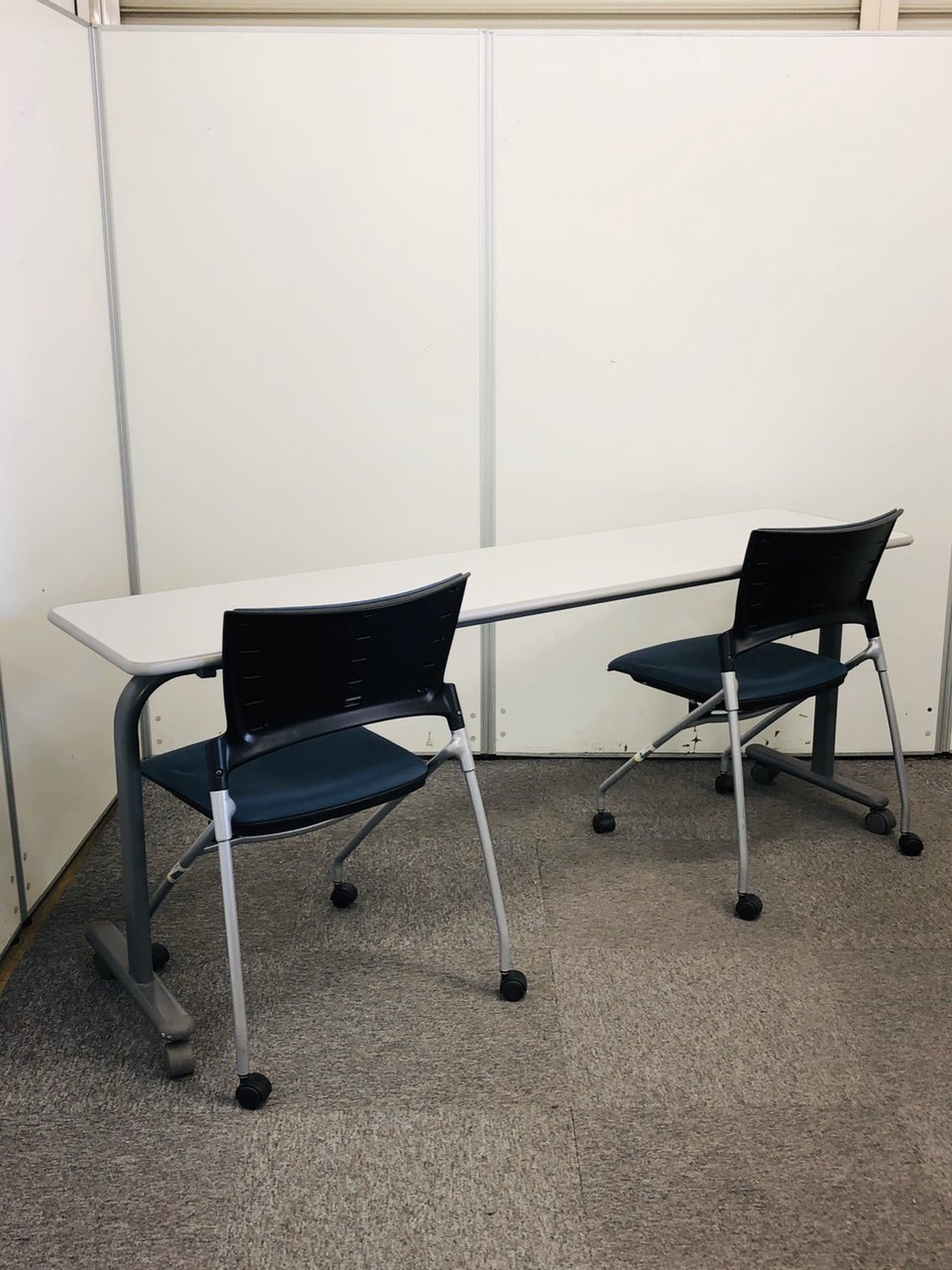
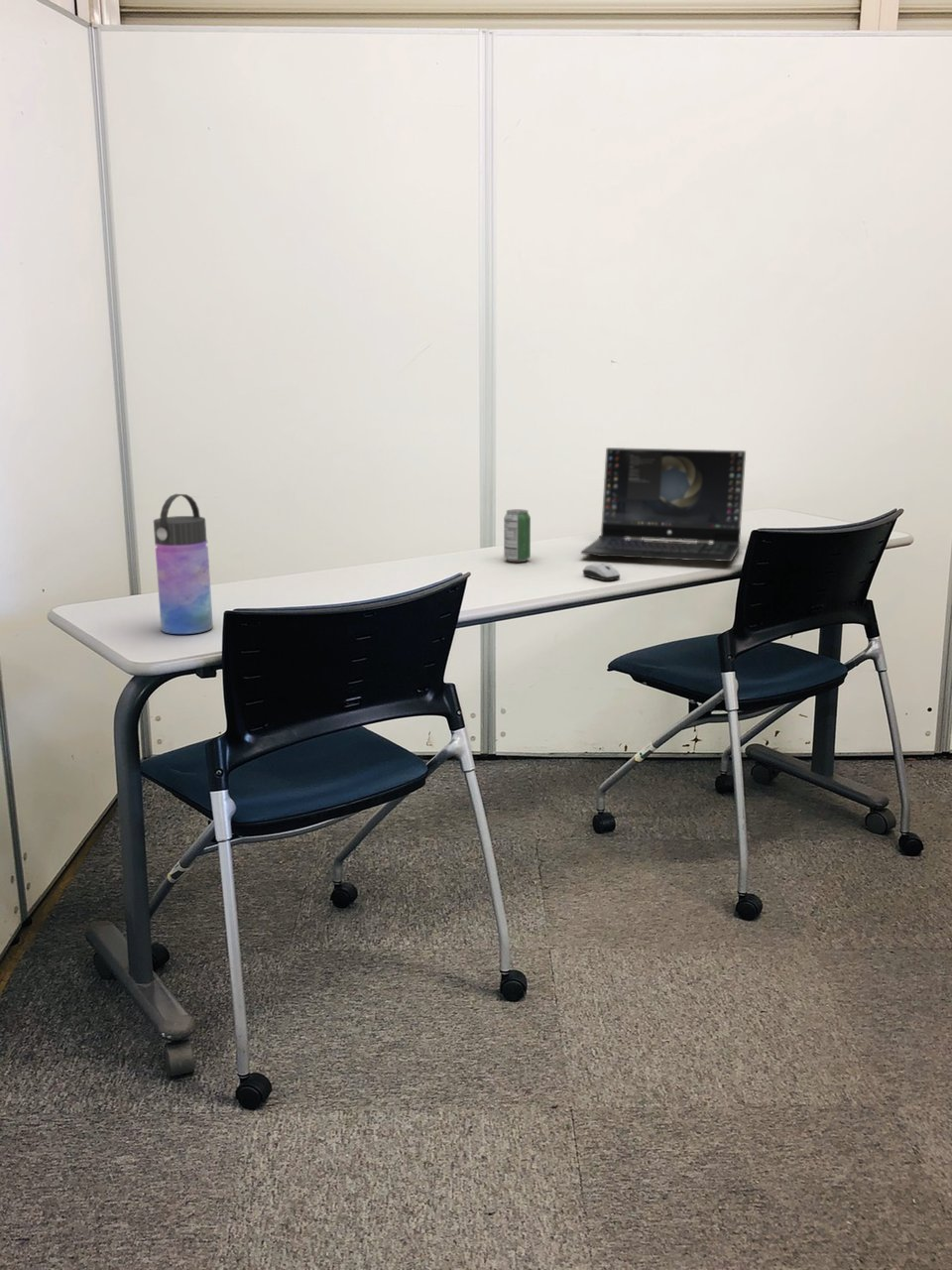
+ laptop (664, 503)
+ water bottle (181, 562)
+ computer mouse (601, 571)
+ beverage can (517, 535)
